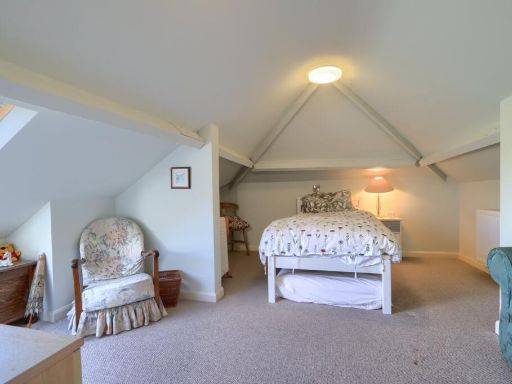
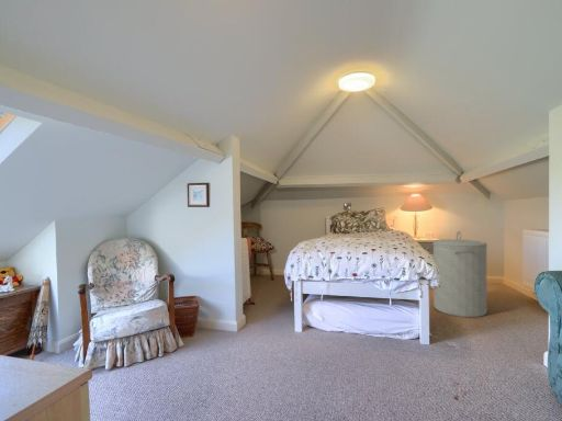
+ laundry hamper (459, 270)
